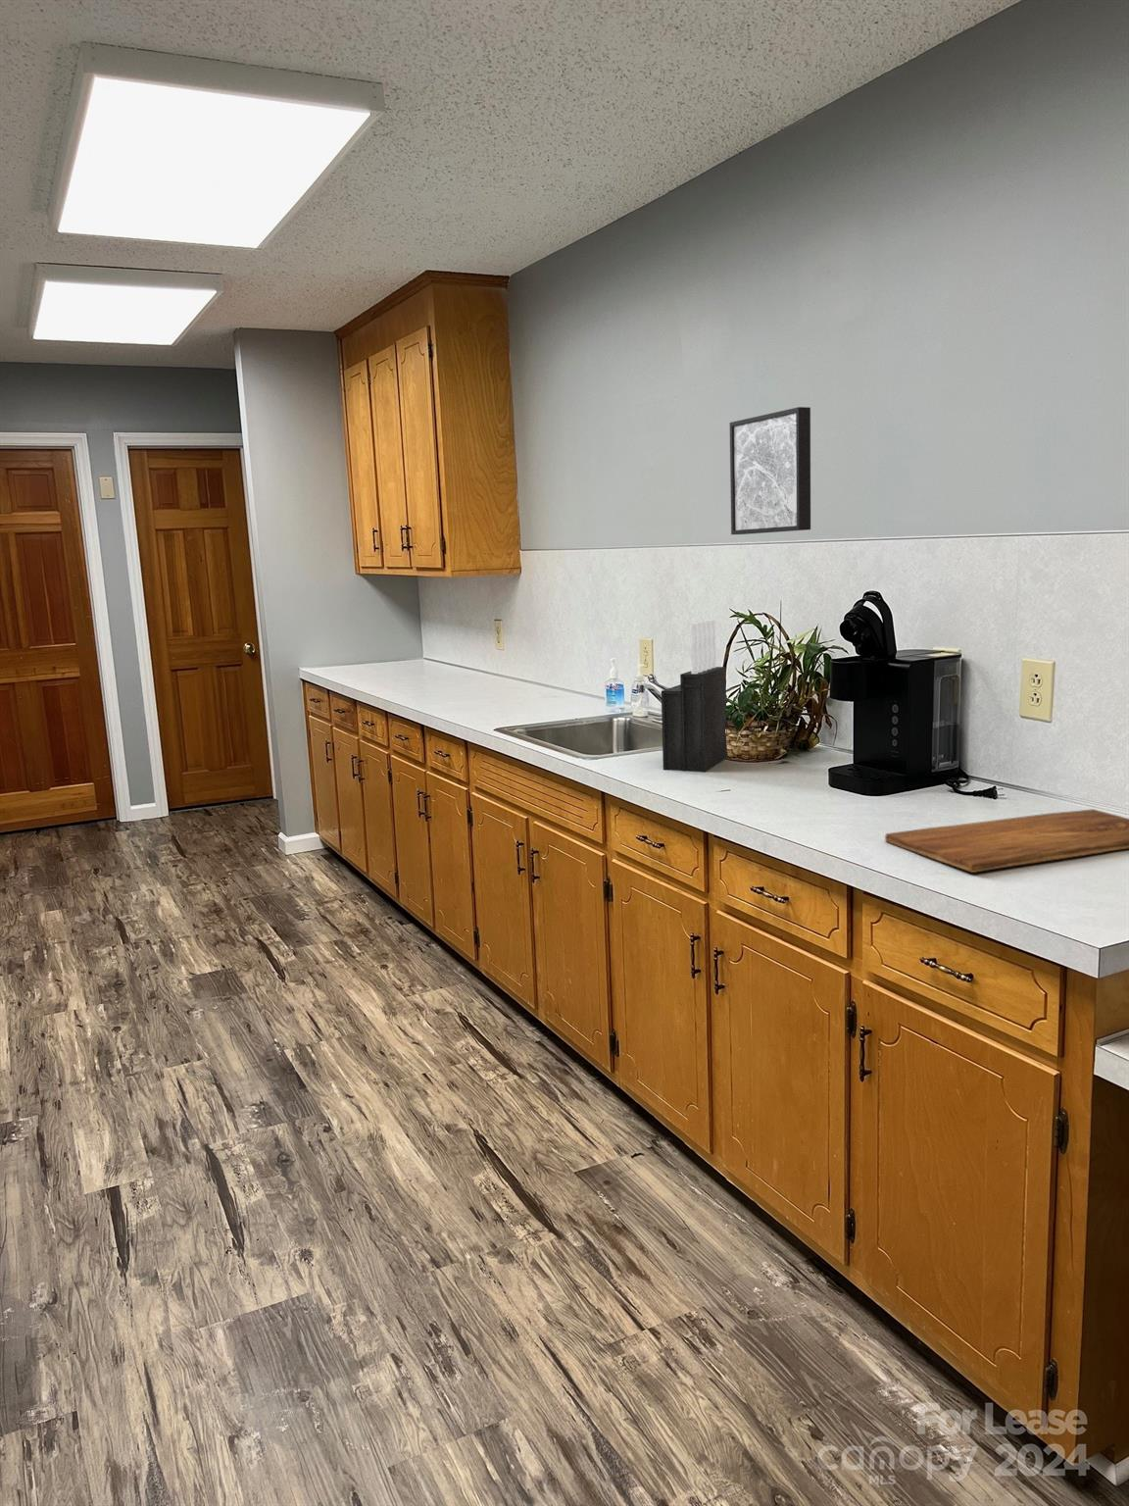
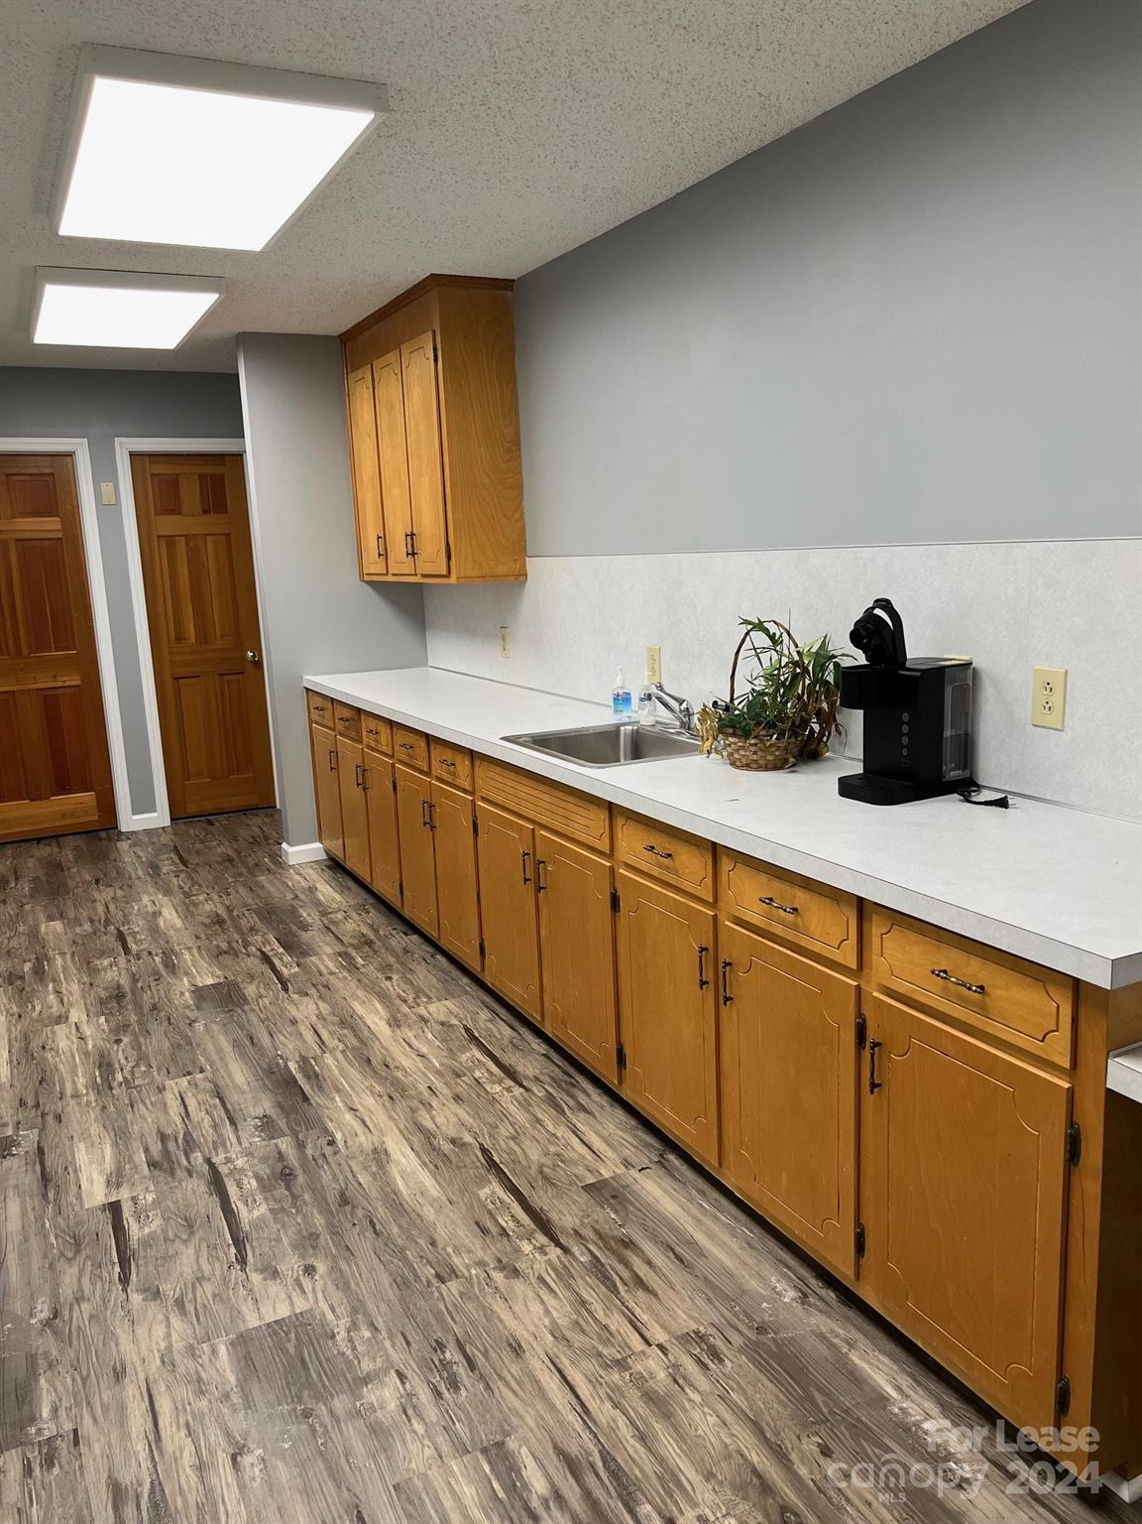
- knife block (689, 694)
- wall art (768, 473)
- cutting board (1032, 836)
